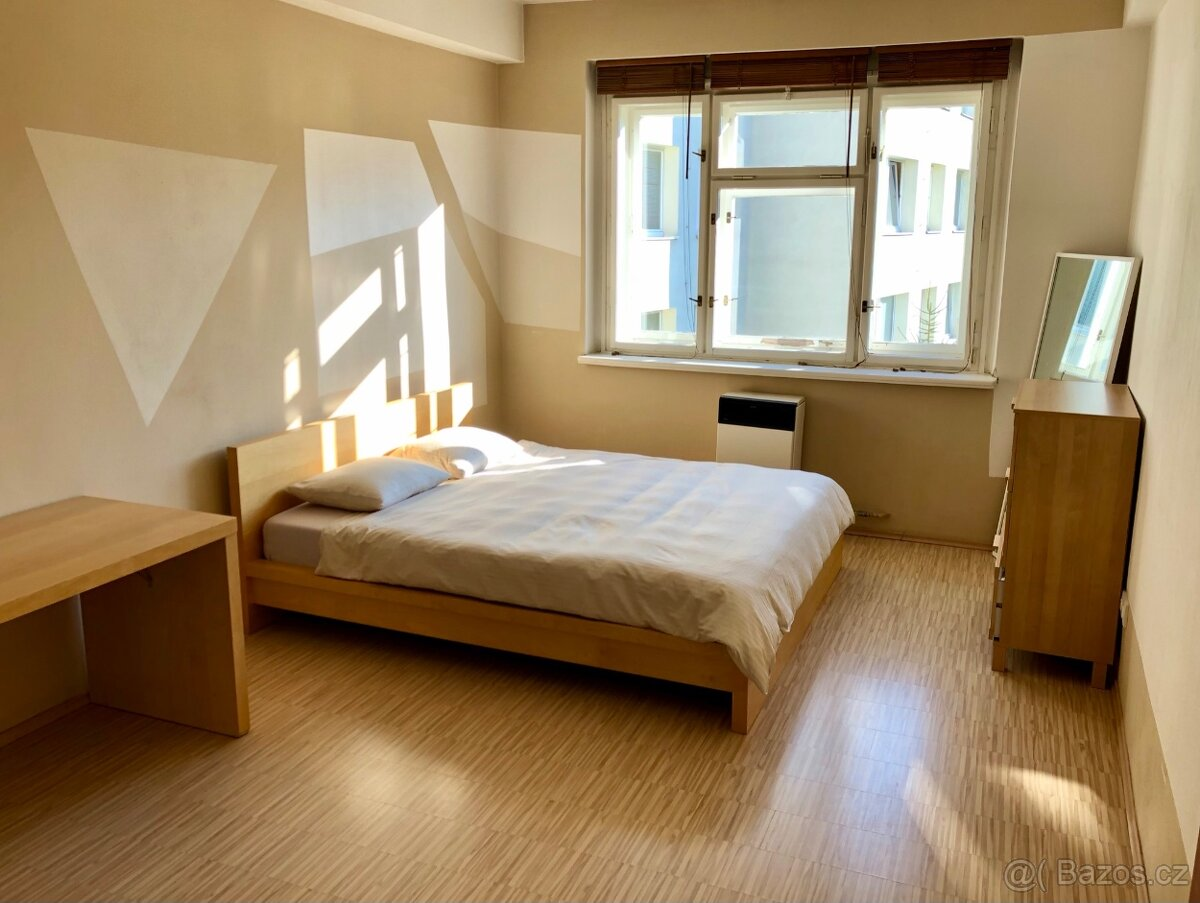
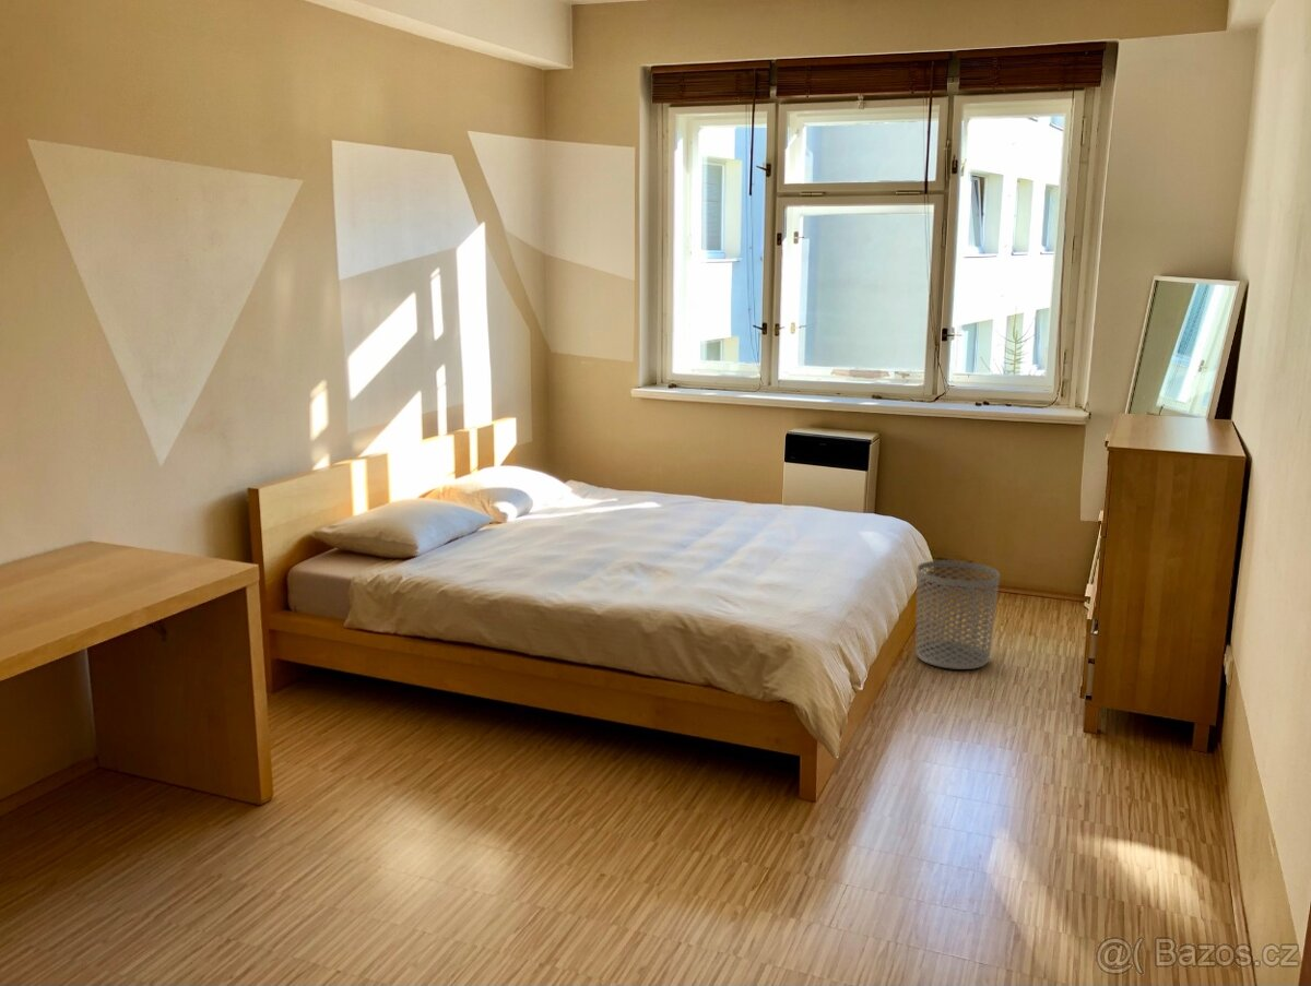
+ waste bin (955, 614)
